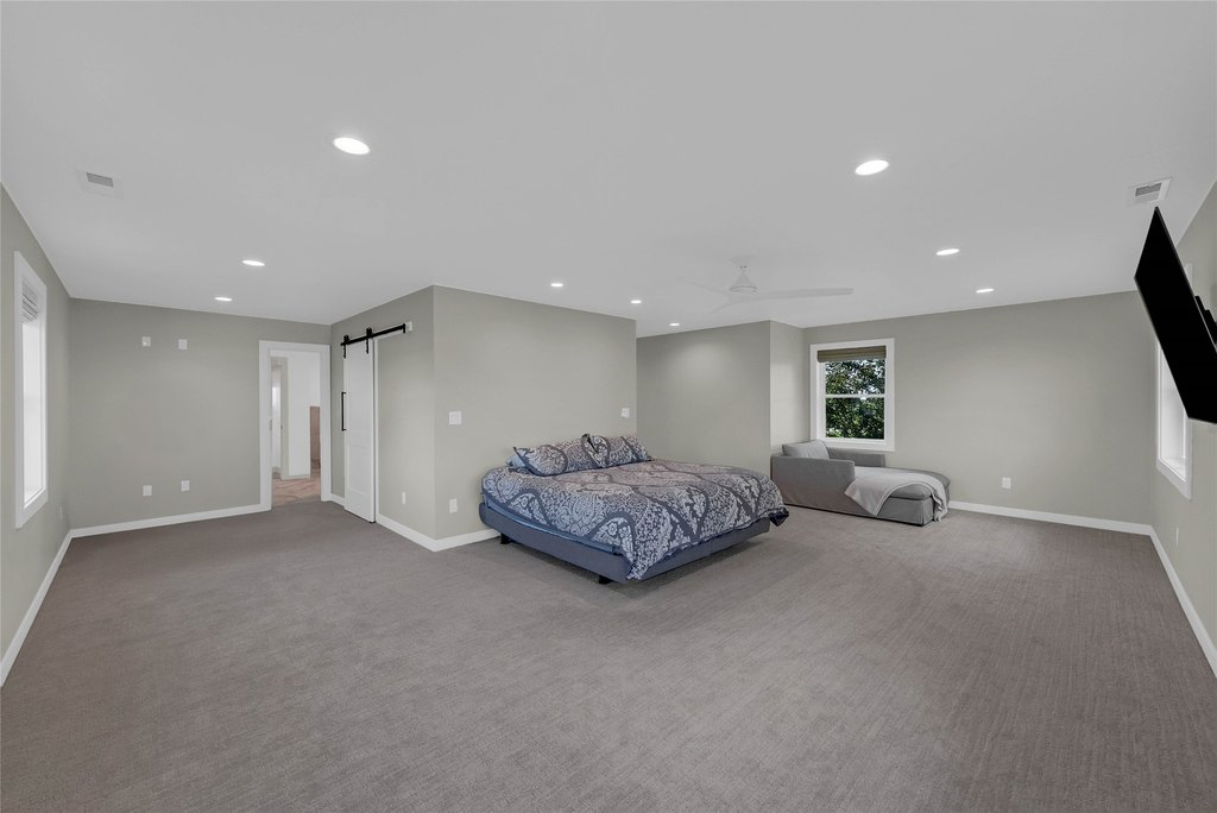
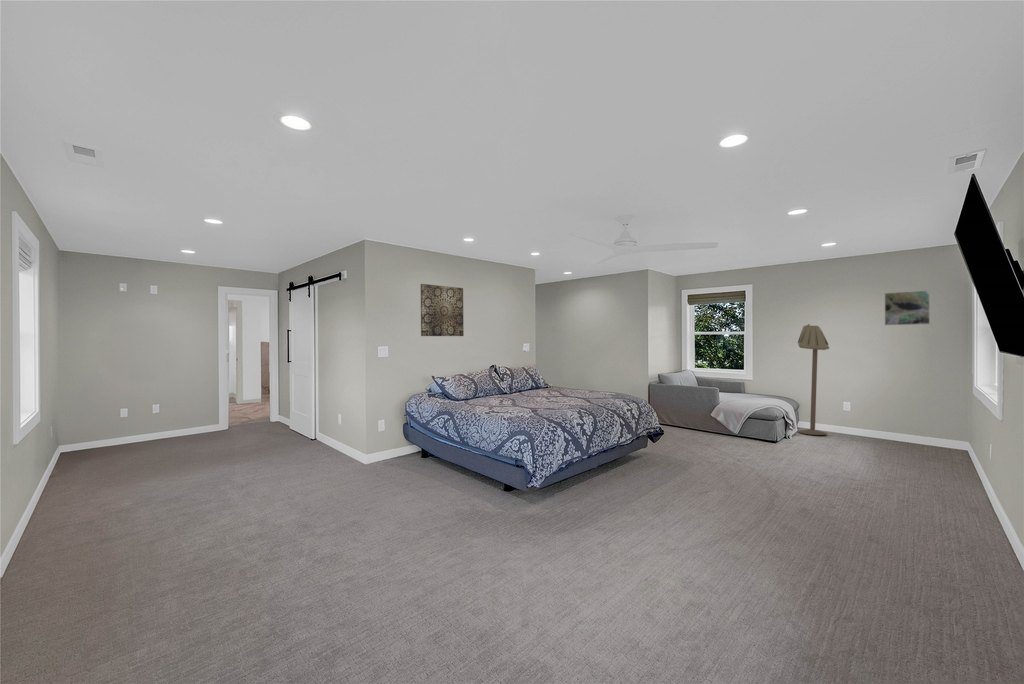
+ floor lamp (813, 378)
+ wall art (442, 311)
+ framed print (906, 308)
